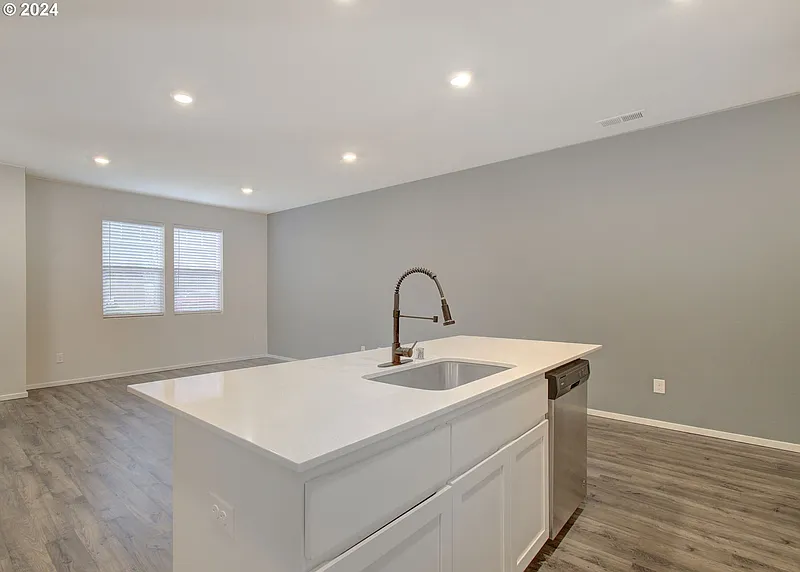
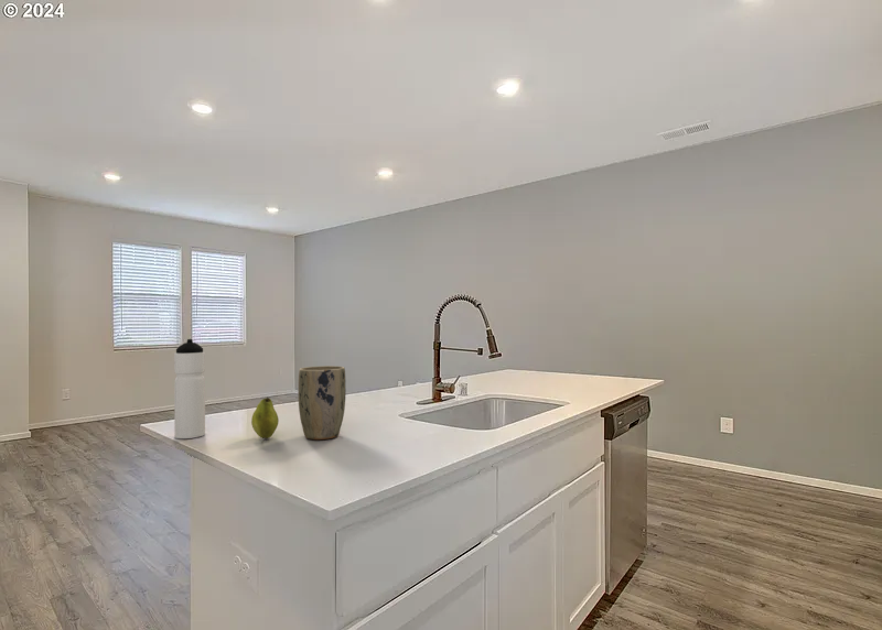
+ water bottle (190, 387)
+ plant pot (322, 401)
+ fruit (265, 416)
